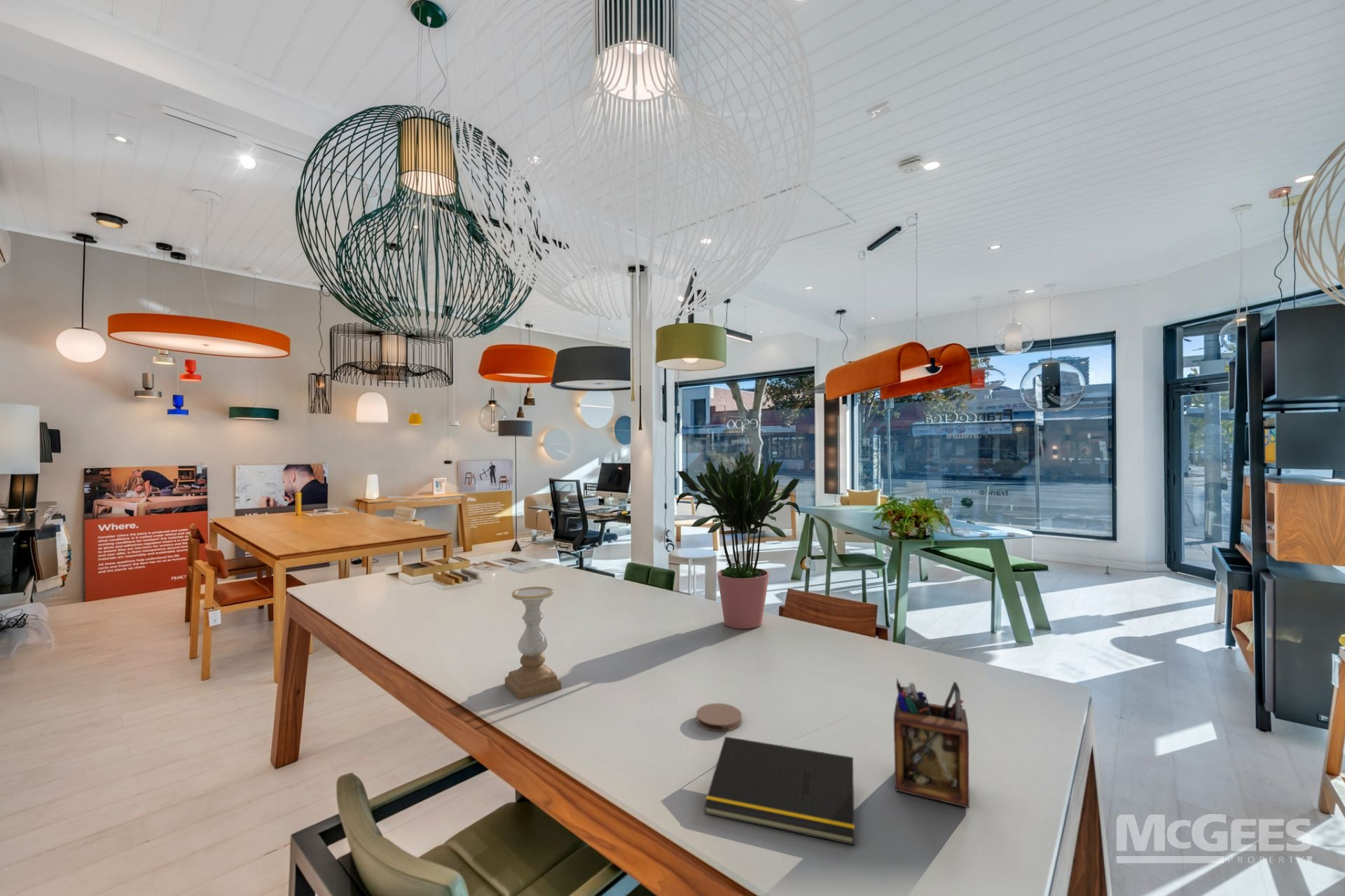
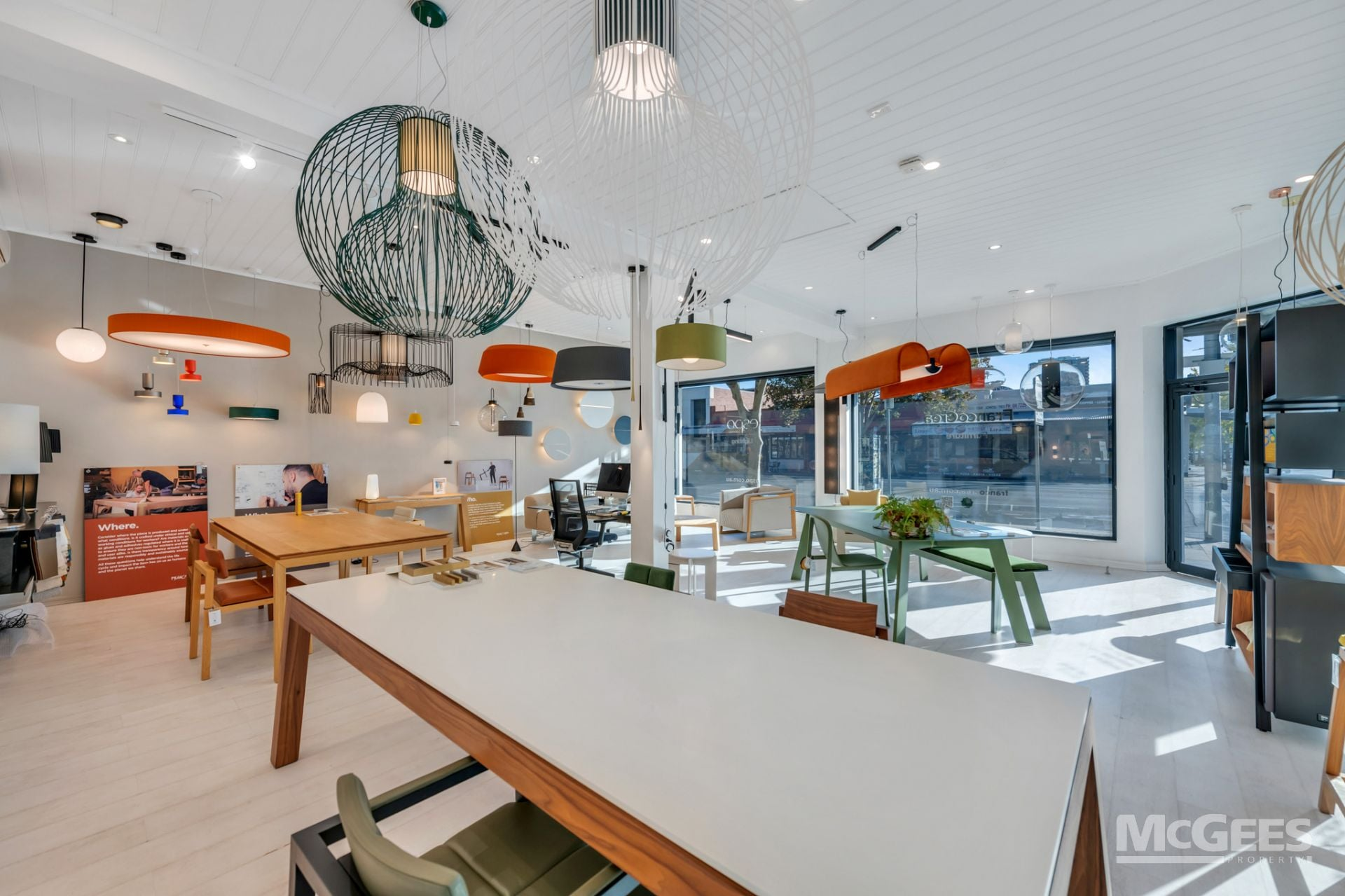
- desk organizer (930, 735)
- potted plant (747, 539)
- notepad (782, 784)
- candle holder (532, 639)
- coaster (719, 717)
